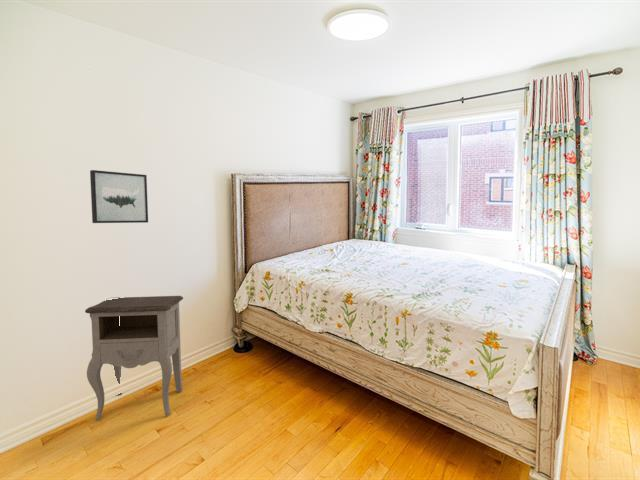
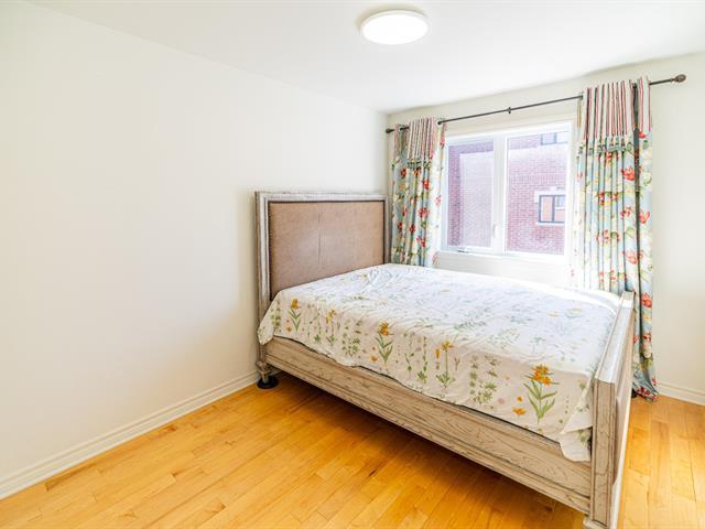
- wall art (120, 197)
- nightstand (139, 354)
